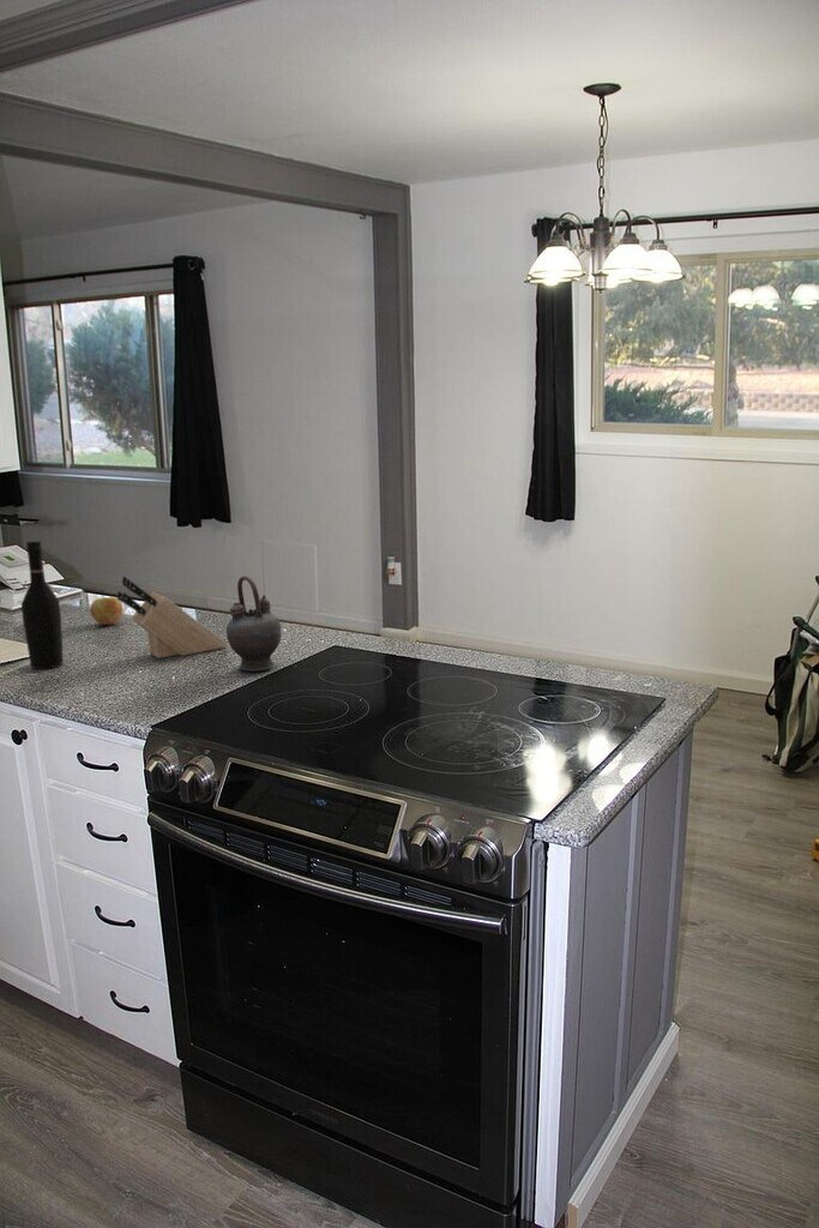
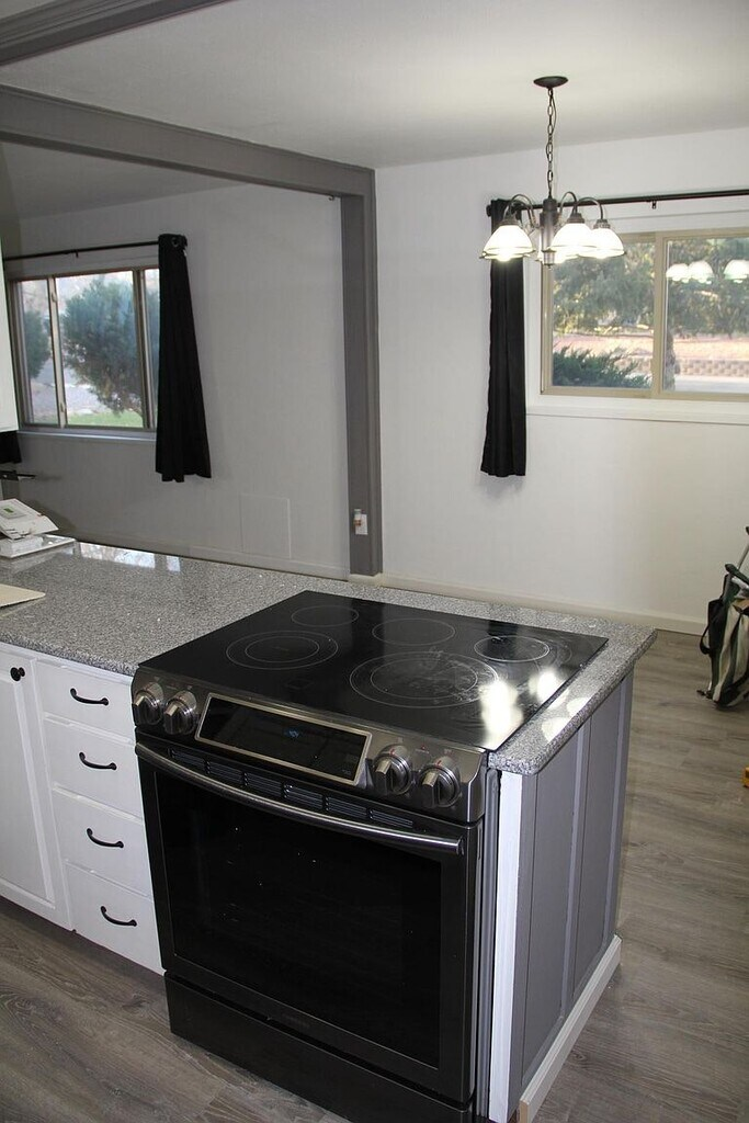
- teapot (251, 620)
- knife block (170, 613)
- apple (107, 609)
- wine bottle (40, 603)
